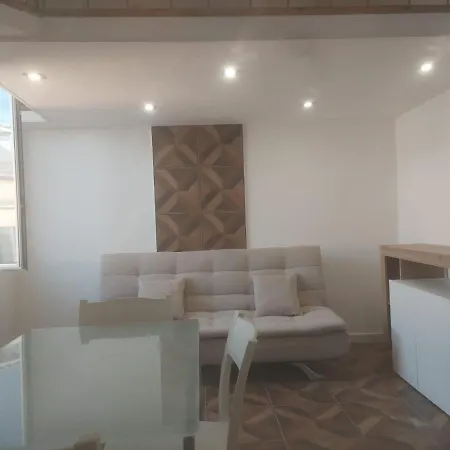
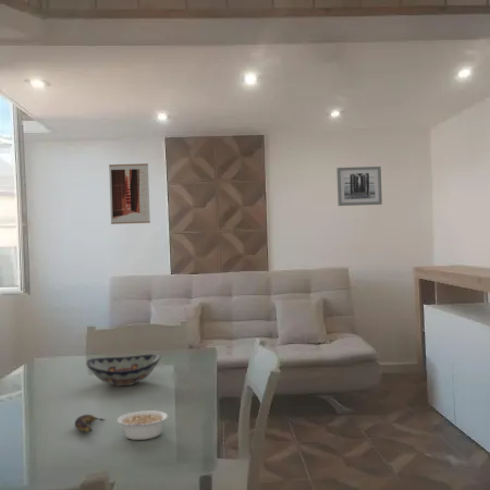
+ banana (88, 422)
+ decorative bowl (124, 370)
+ legume (145, 424)
+ wall art (130, 194)
+ wall art (359, 186)
